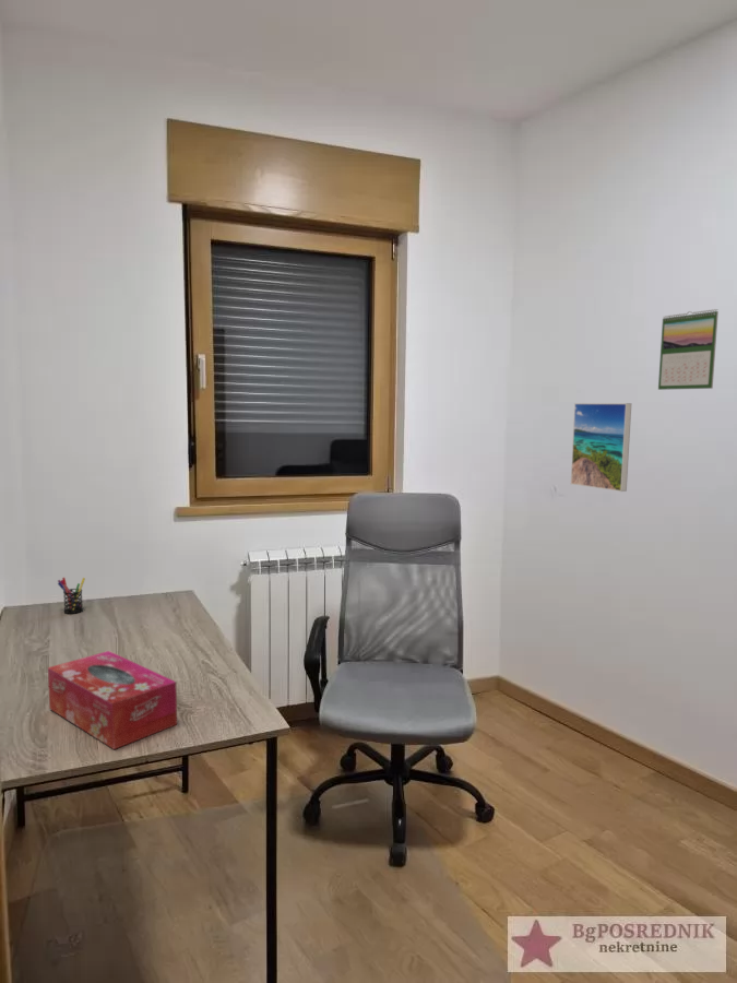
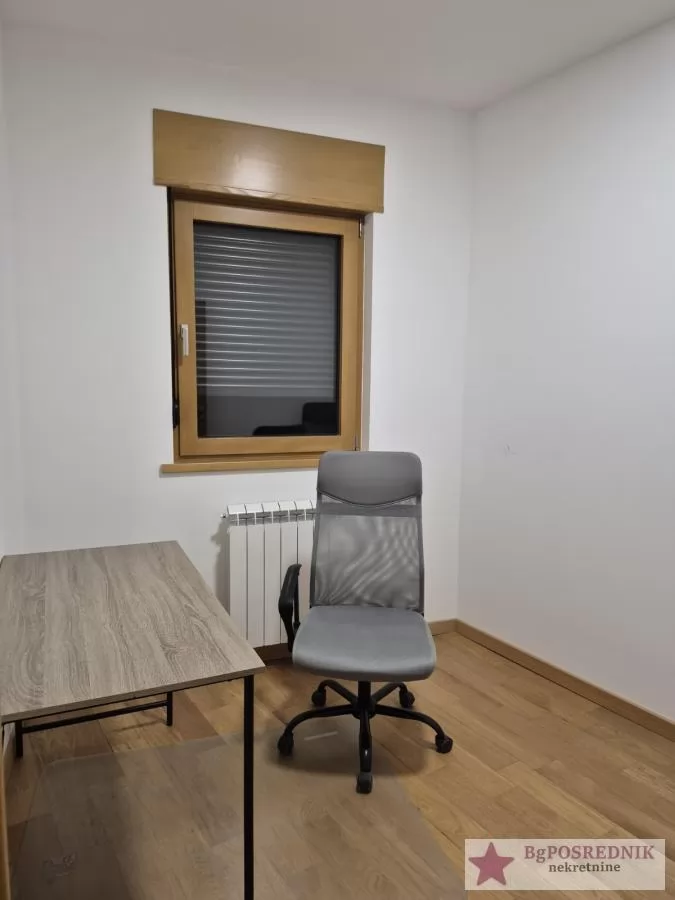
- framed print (599, 446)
- calendar (687, 350)
- tissue box (110, 695)
- pen holder (72, 593)
